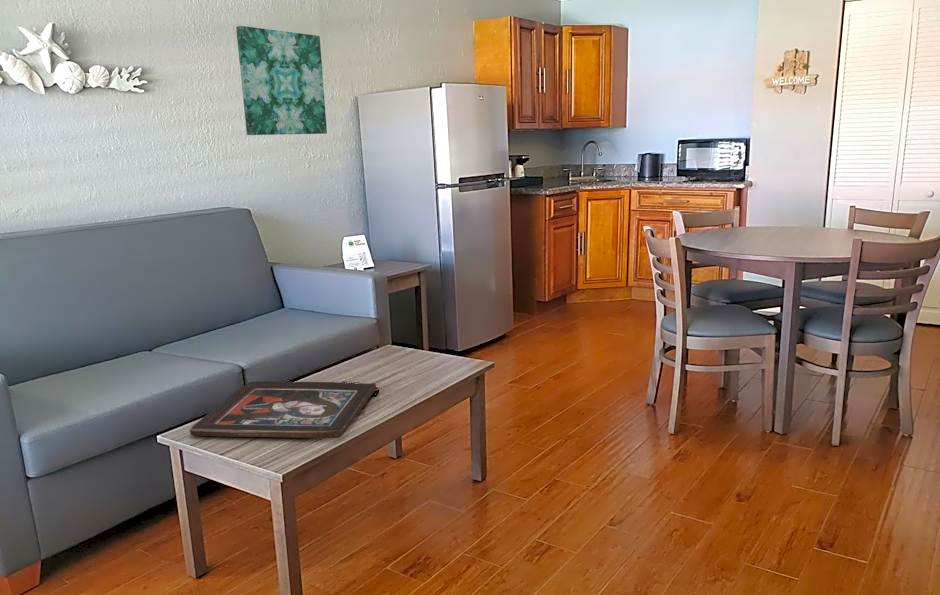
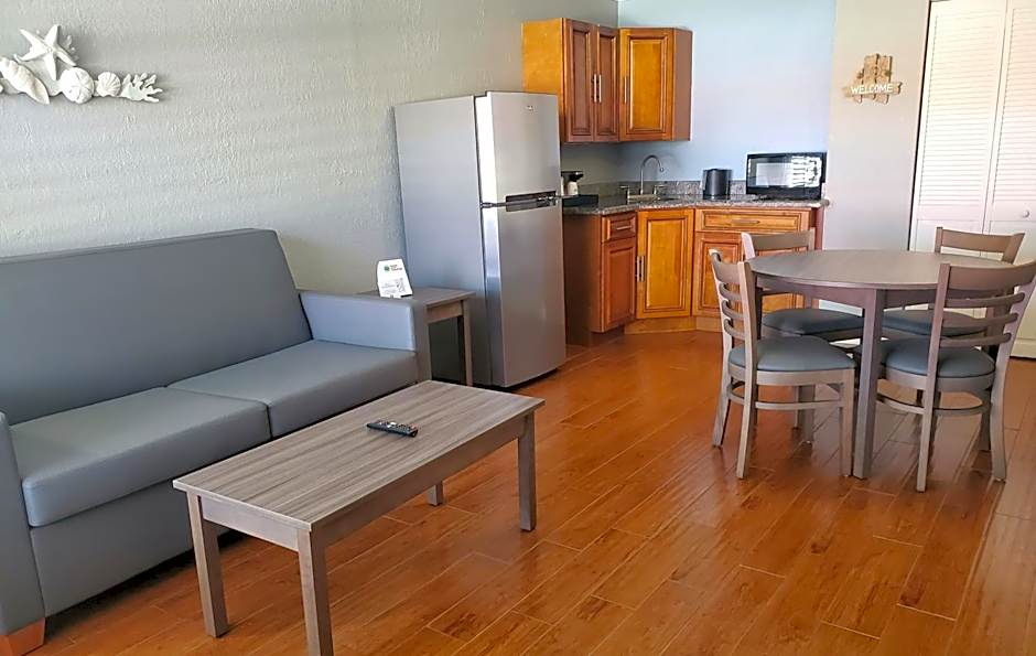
- wall art (284, 83)
- religious icon (291, 407)
